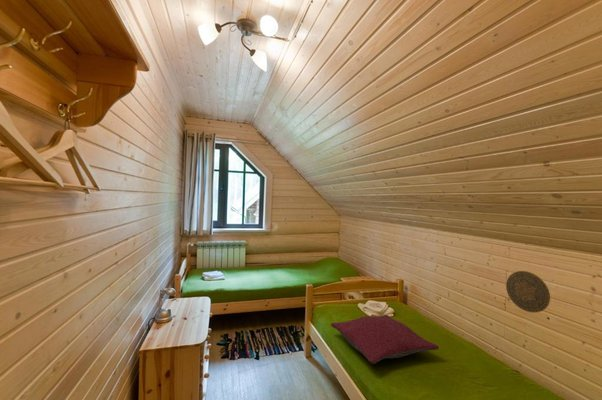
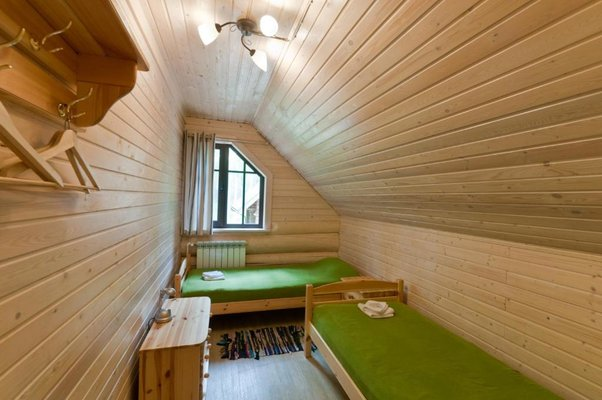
- decorative plate (525, 291)
- pillow (380, 335)
